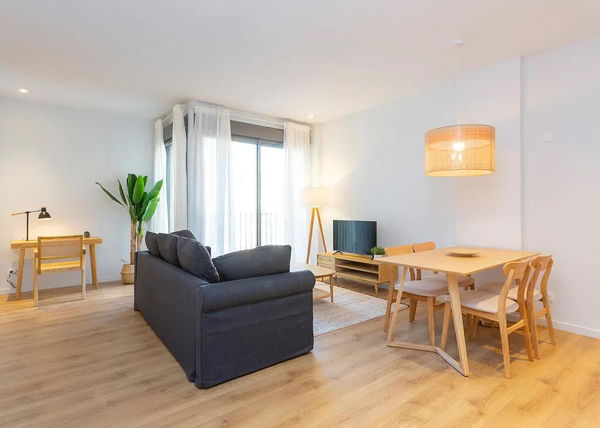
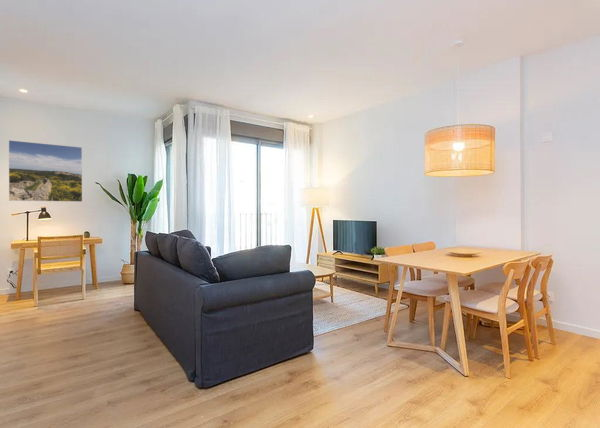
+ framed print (47, 172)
